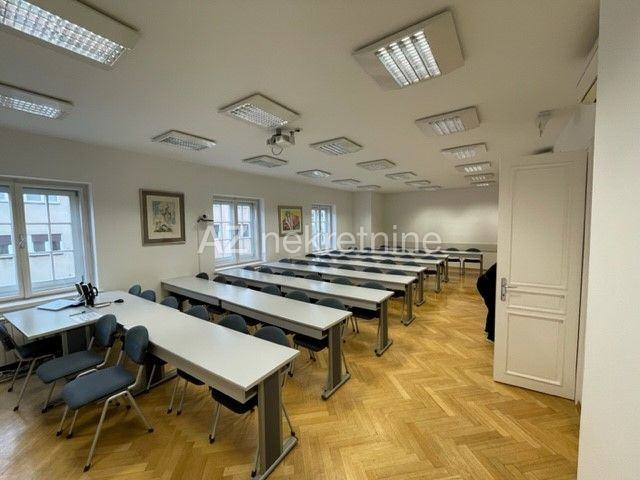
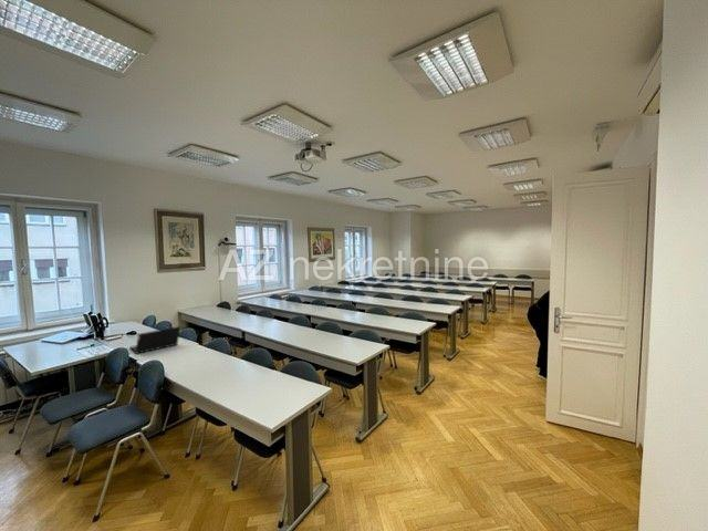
+ laptop computer (155, 336)
